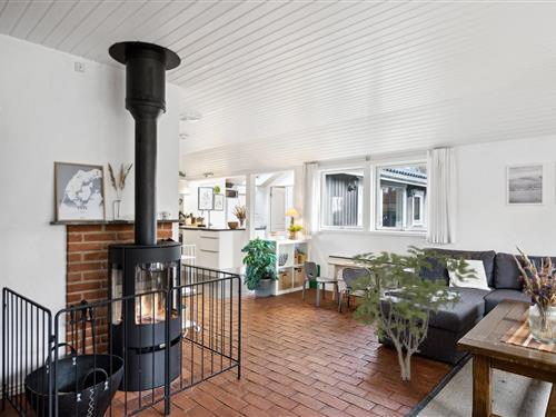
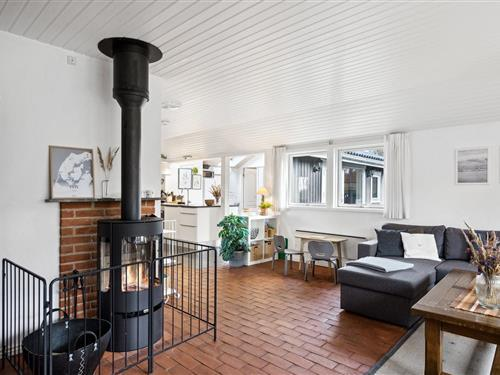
- shrub (407, 311)
